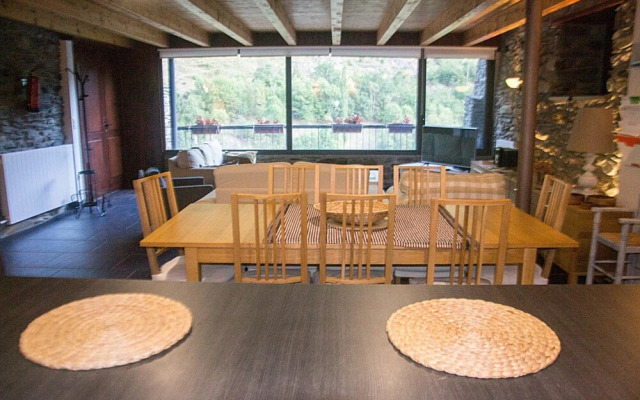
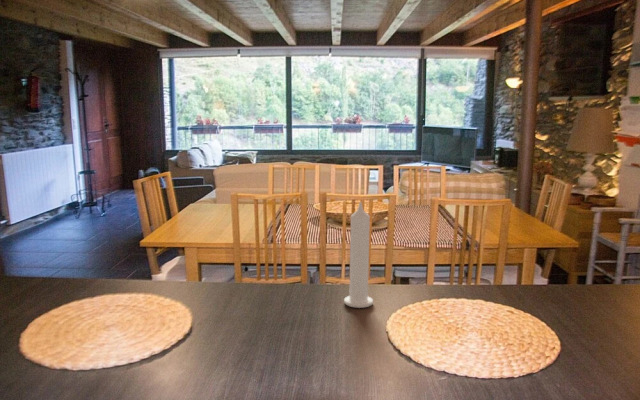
+ candle (359, 253)
